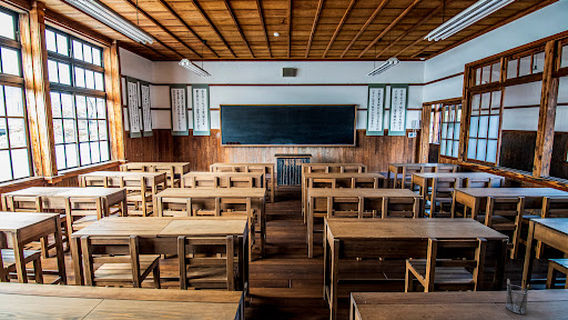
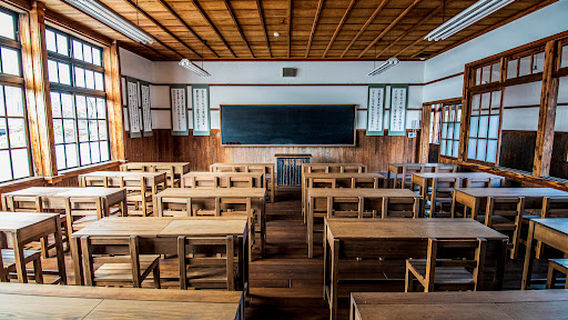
- pencil holder (516, 294)
